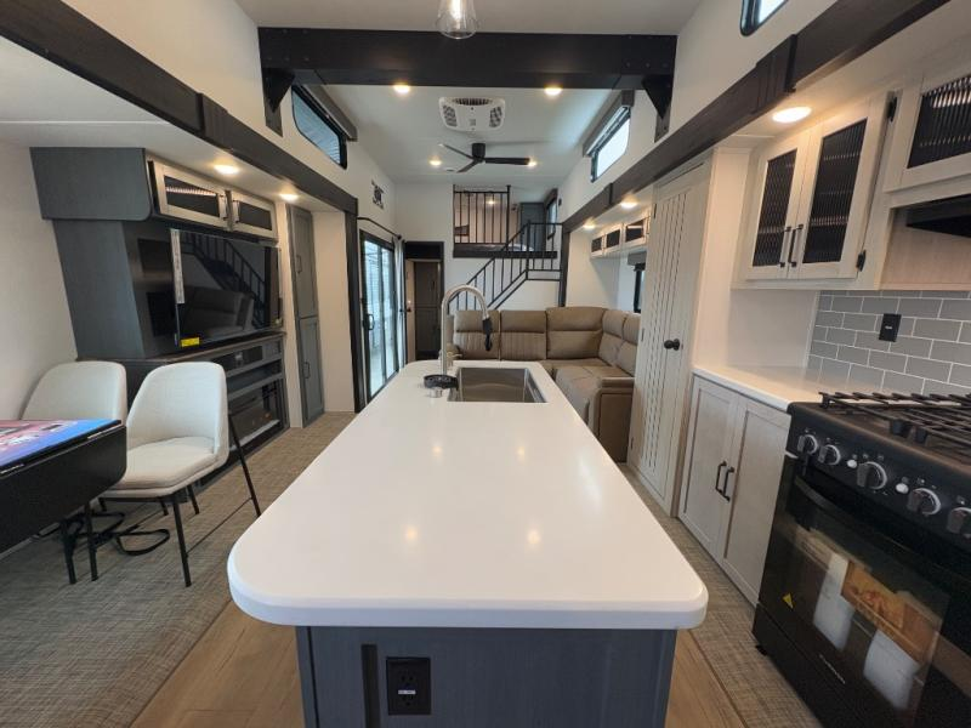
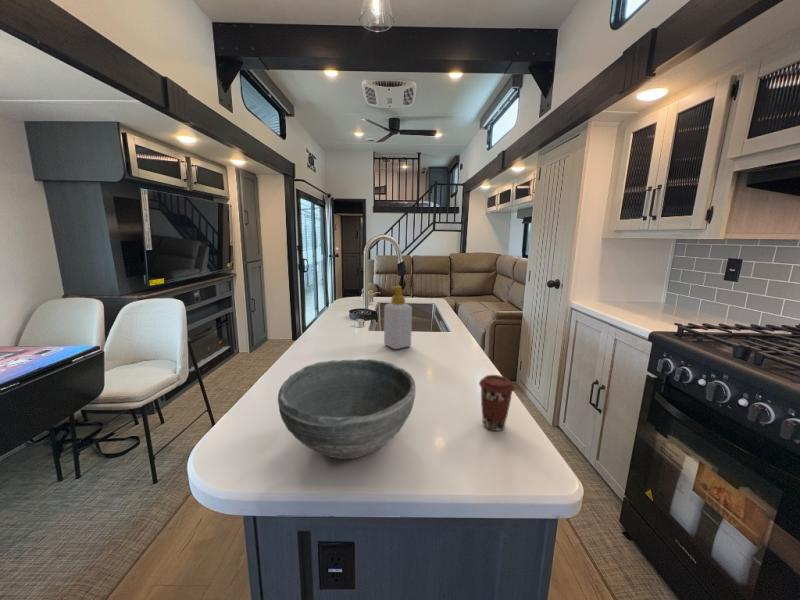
+ bowl (349, 411)
+ coffee cup (495, 402)
+ soap bottle (397, 316)
